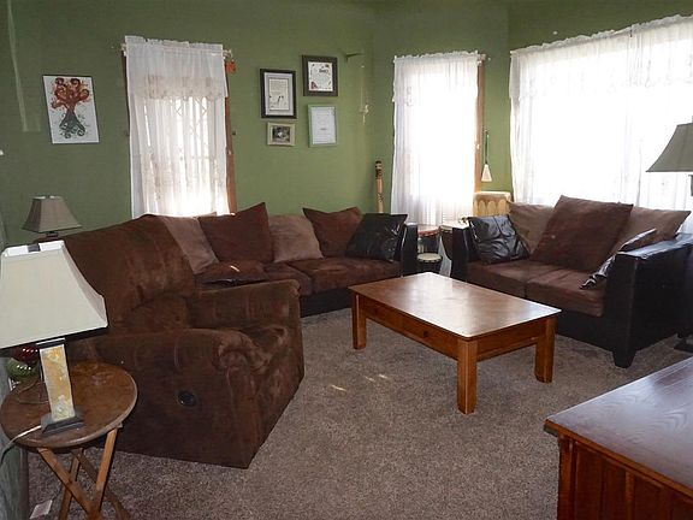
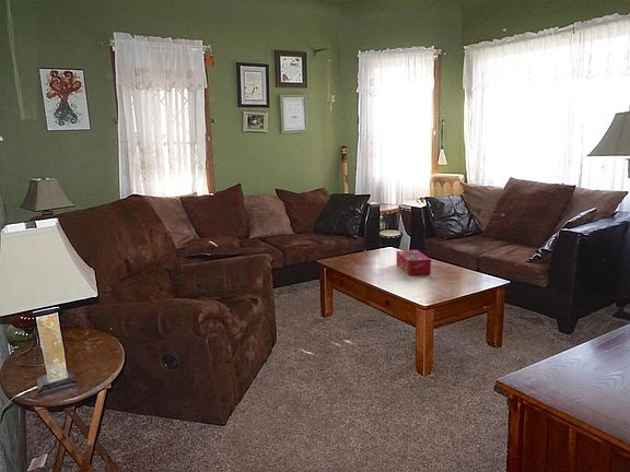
+ tissue box (412, 261)
